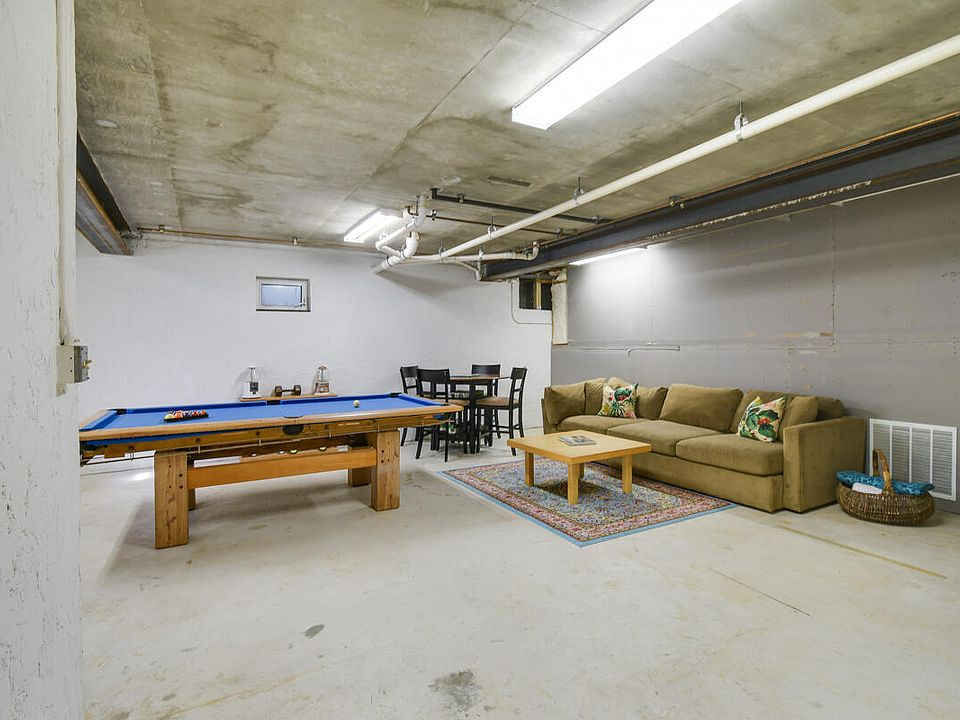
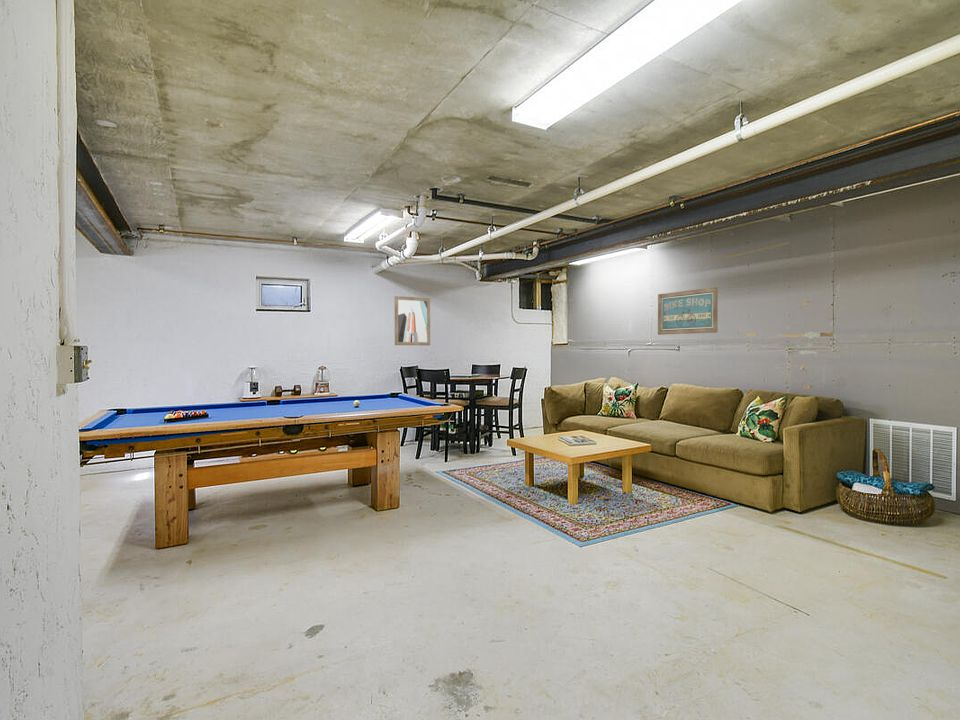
+ wall art (412, 321)
+ wall art (686, 312)
